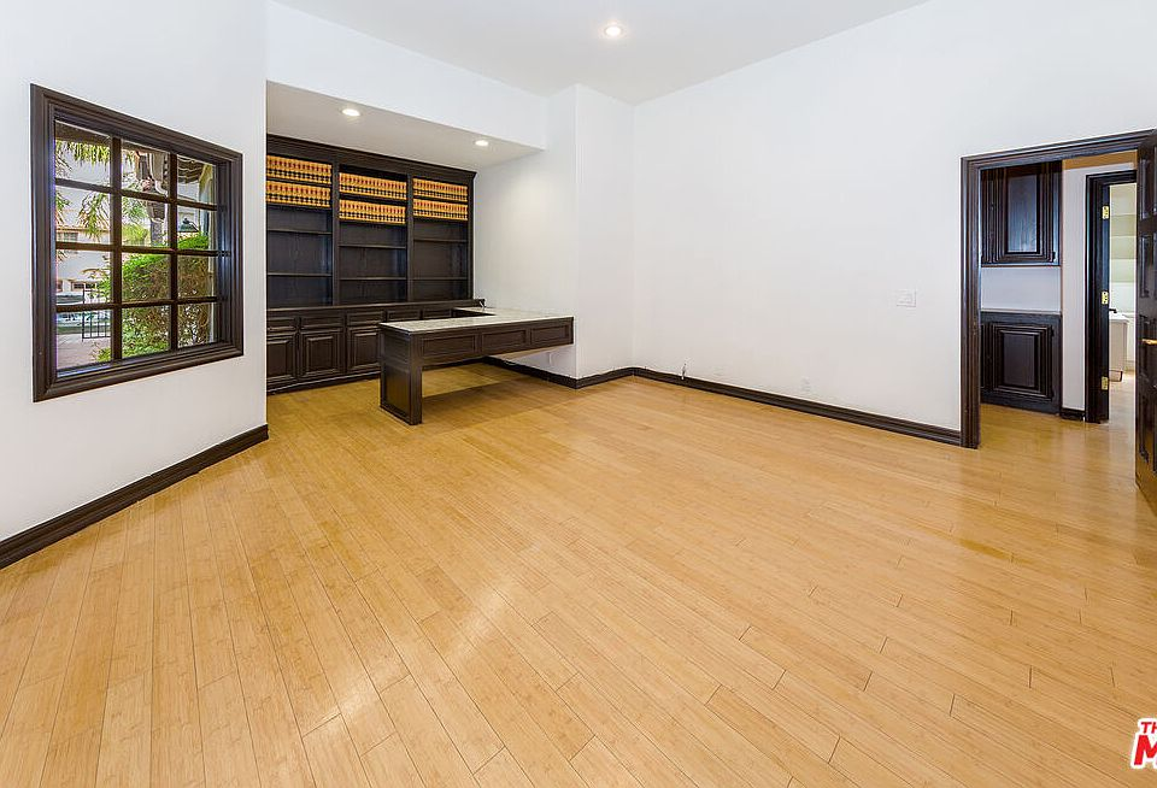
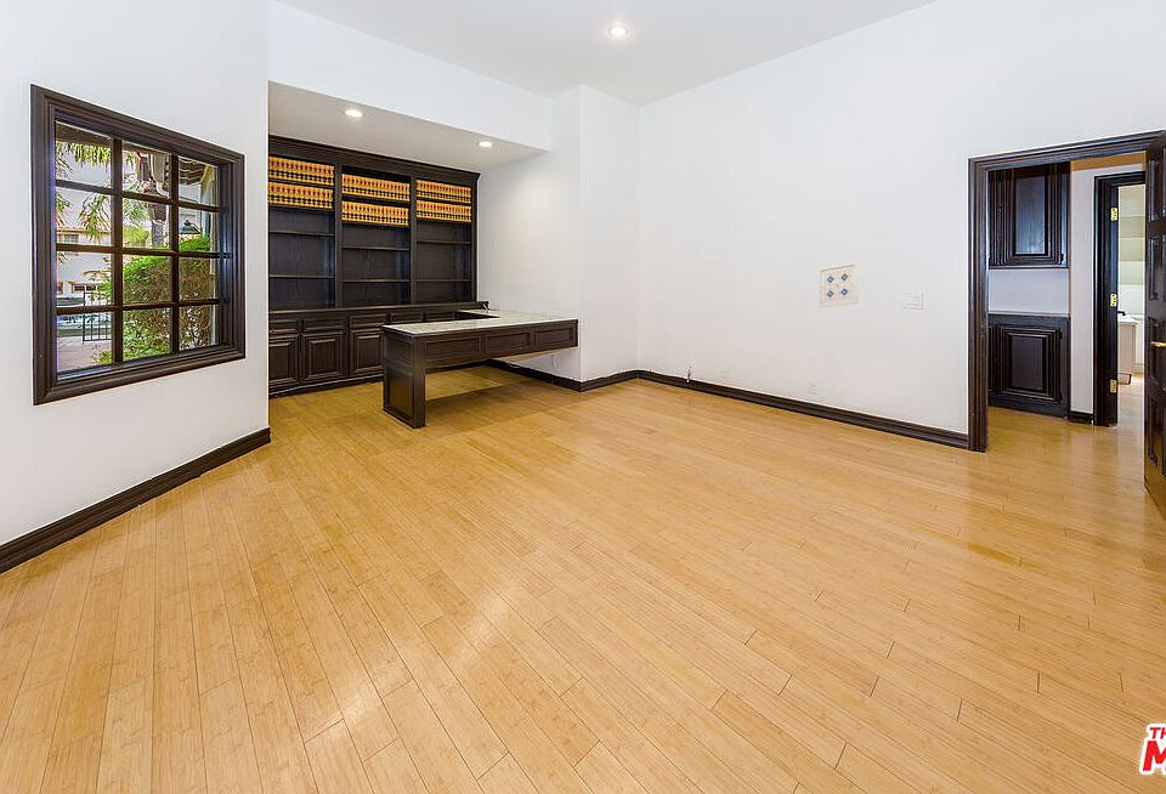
+ wall art (837, 285)
